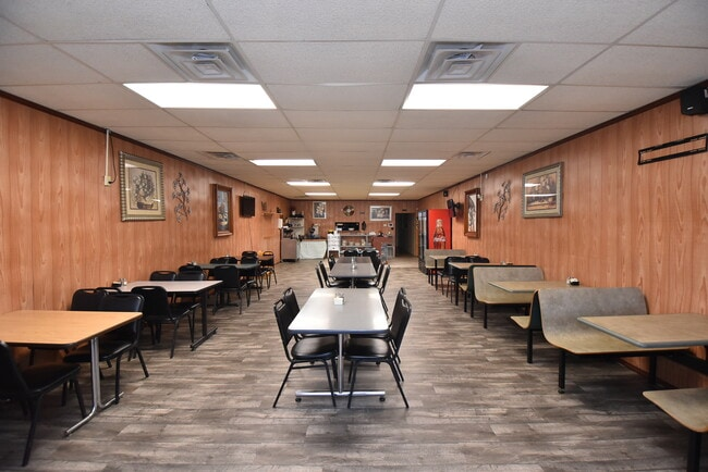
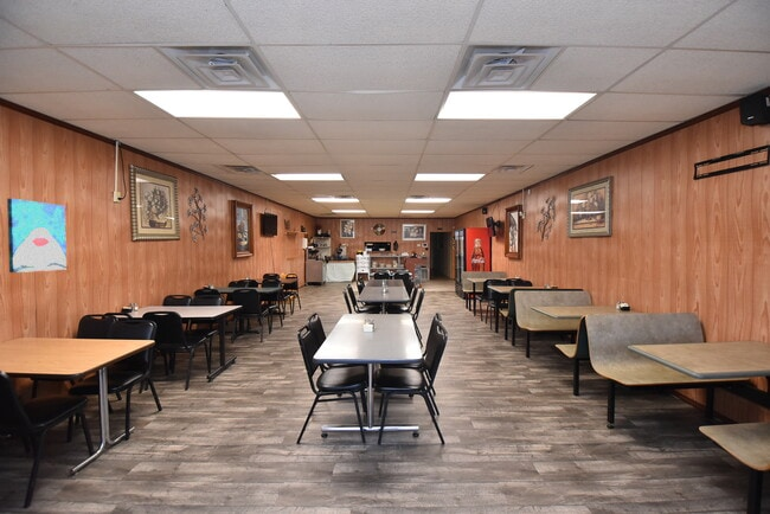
+ wall art (39, 236)
